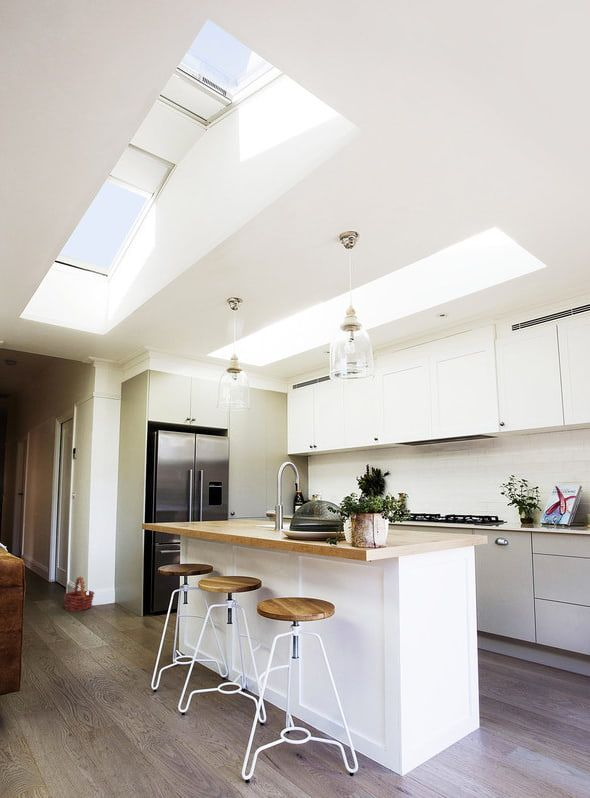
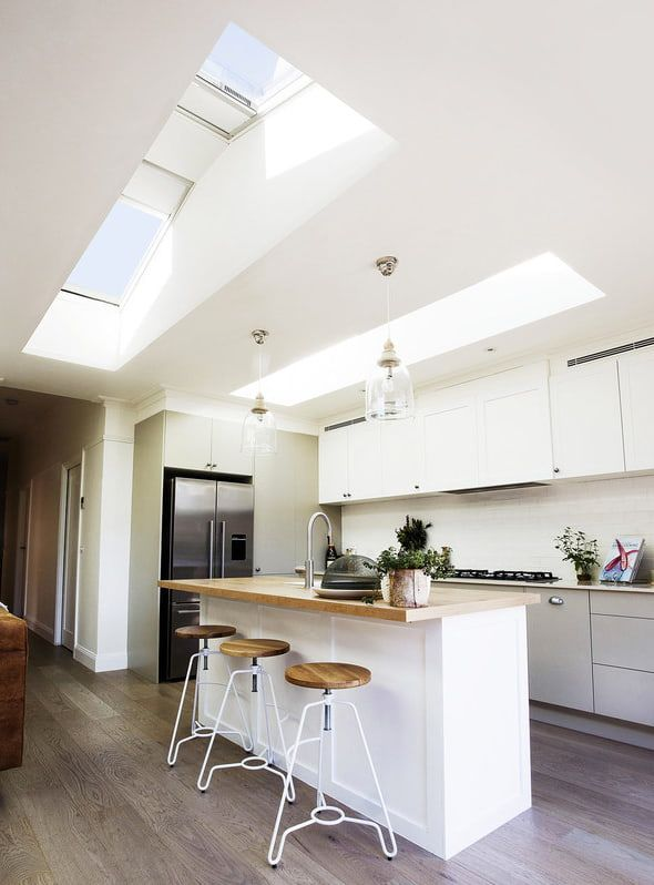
- basket (79, 592)
